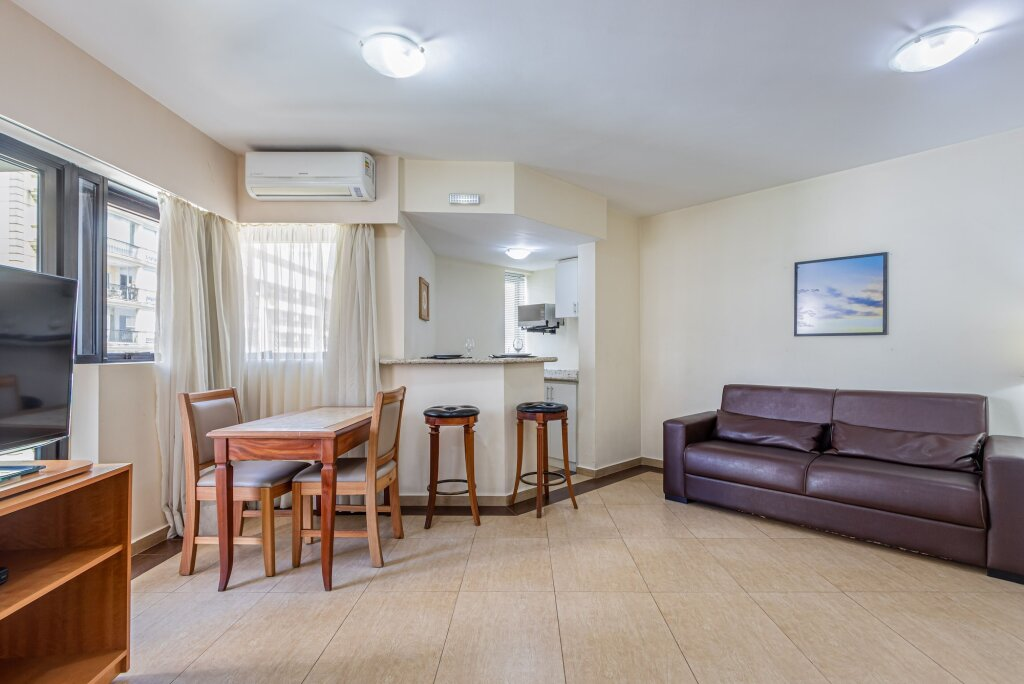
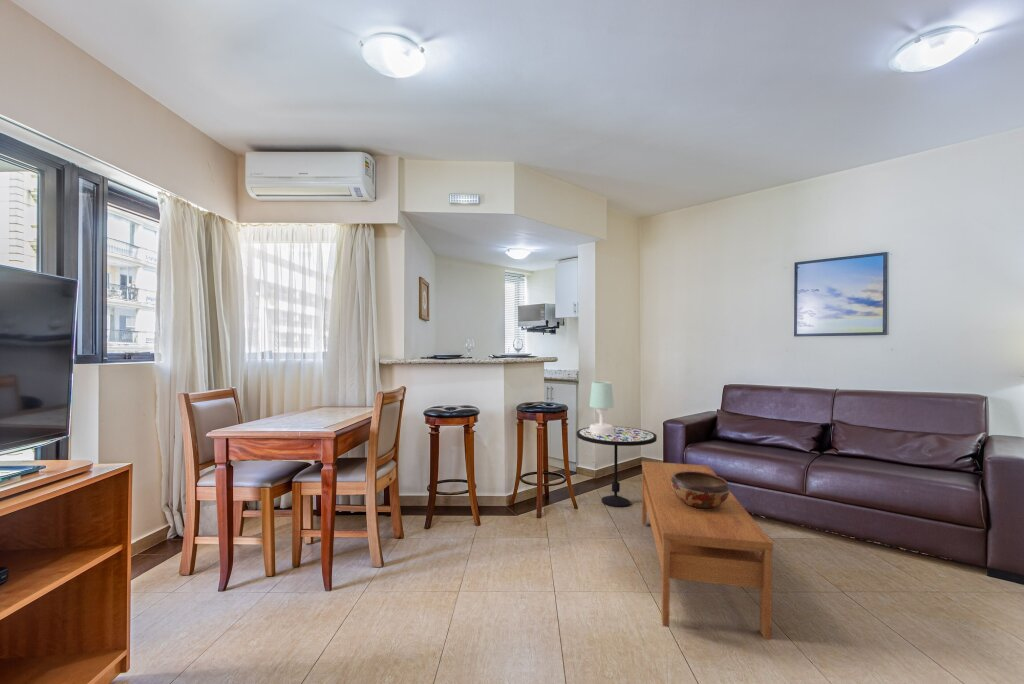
+ coffee table (690, 528)
+ table lamp (601, 407)
+ side table (615, 467)
+ decorative bowl (699, 490)
